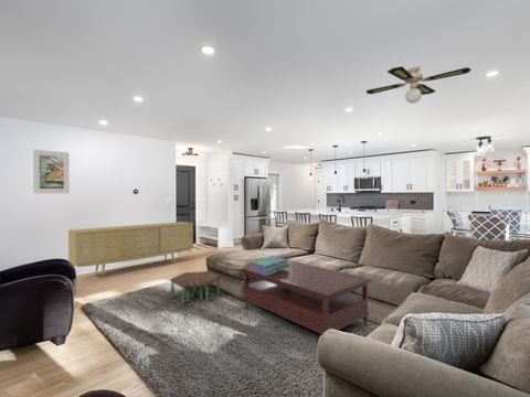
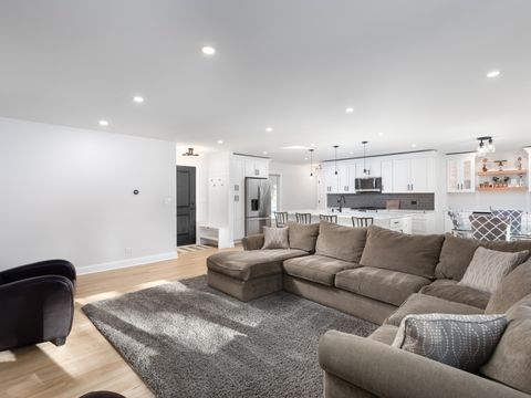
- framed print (51, 172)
- stack of books (269, 265)
- ceiling fan (413, 86)
- side table (195, 286)
- sideboard (137, 246)
- coffee table (301, 294)
